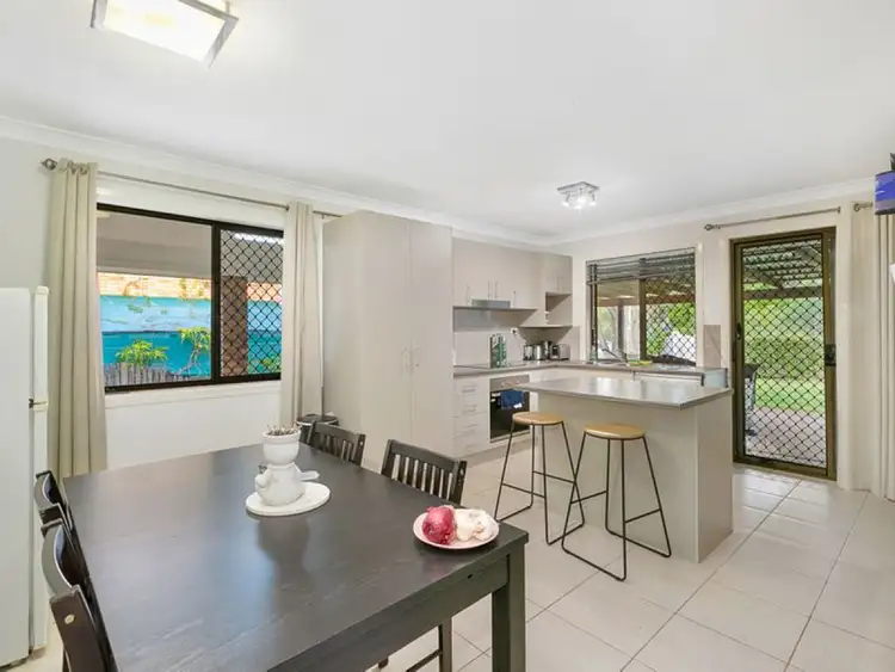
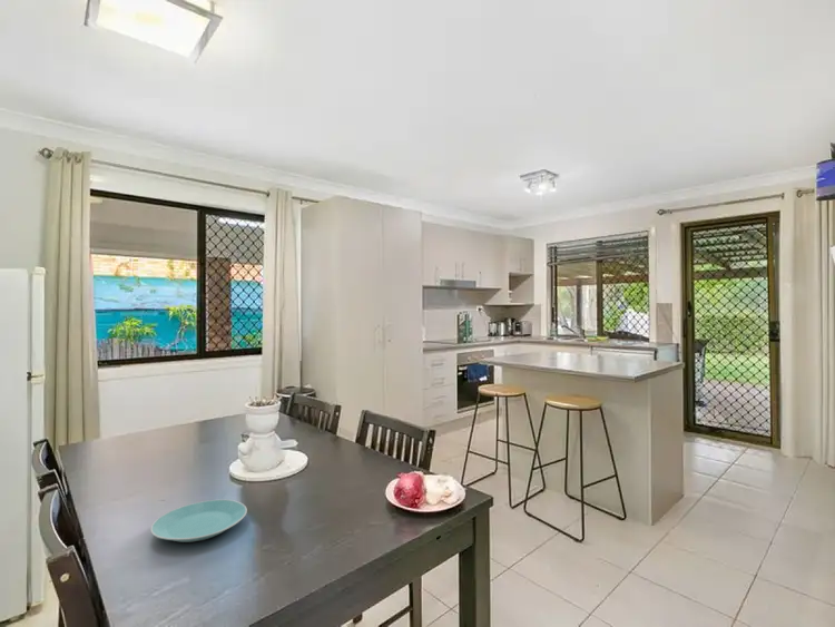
+ plate (200, 521)
